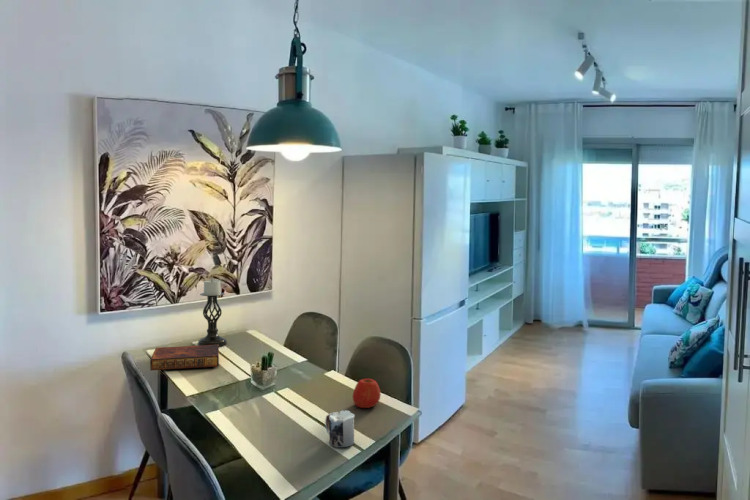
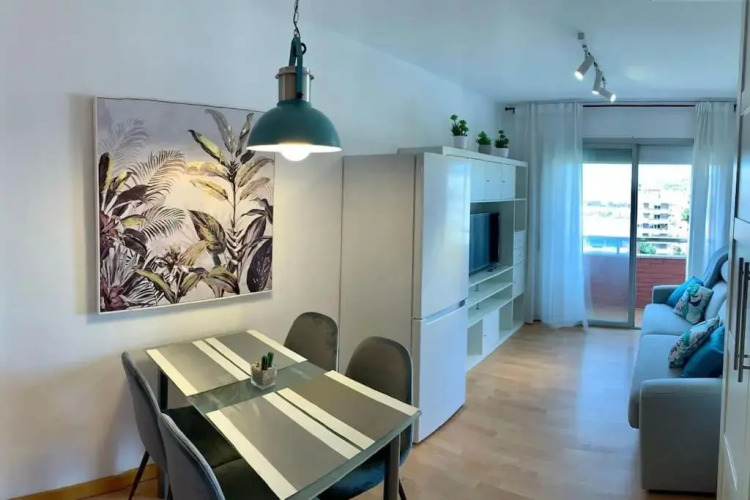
- mug (339, 426)
- book (186, 356)
- apple (366, 392)
- candle holder (212, 311)
